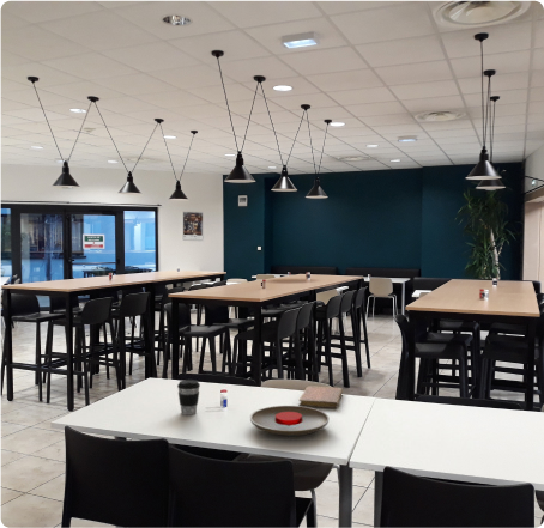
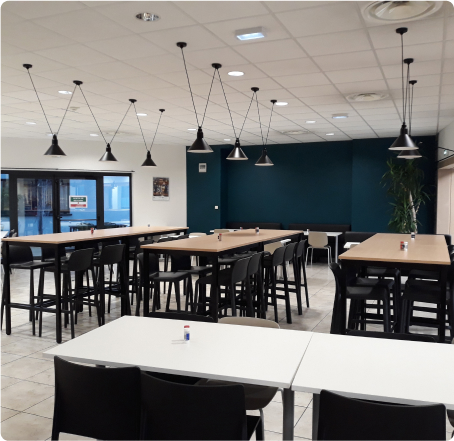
- plate (289, 421)
- notebook (321, 396)
- coffee cup (188, 396)
